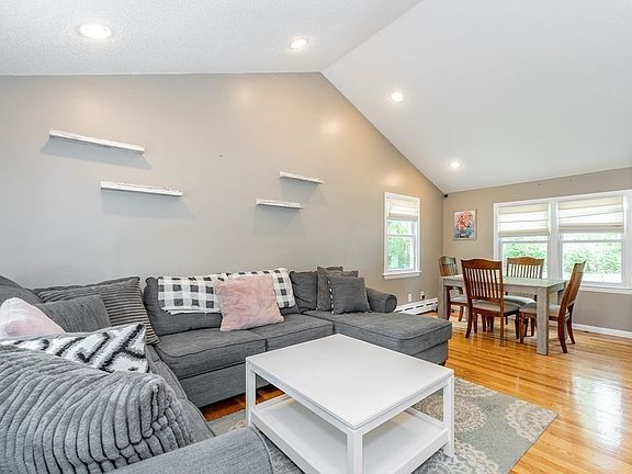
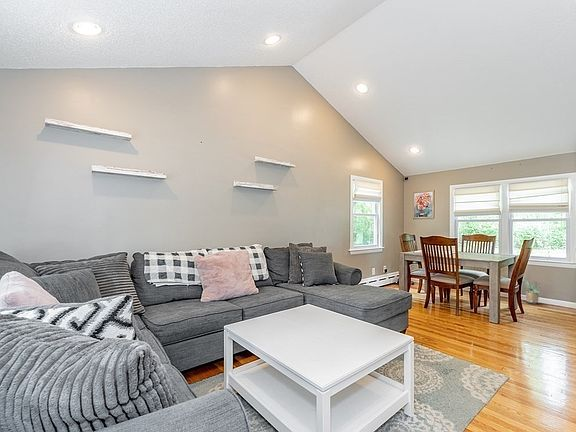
+ potted plant (531, 290)
